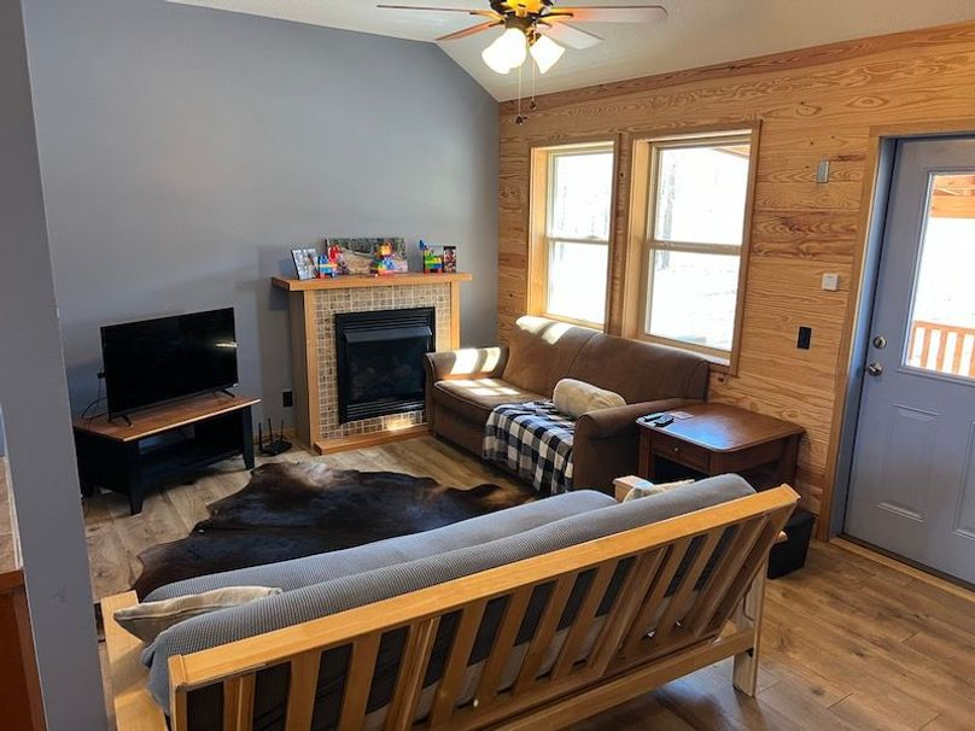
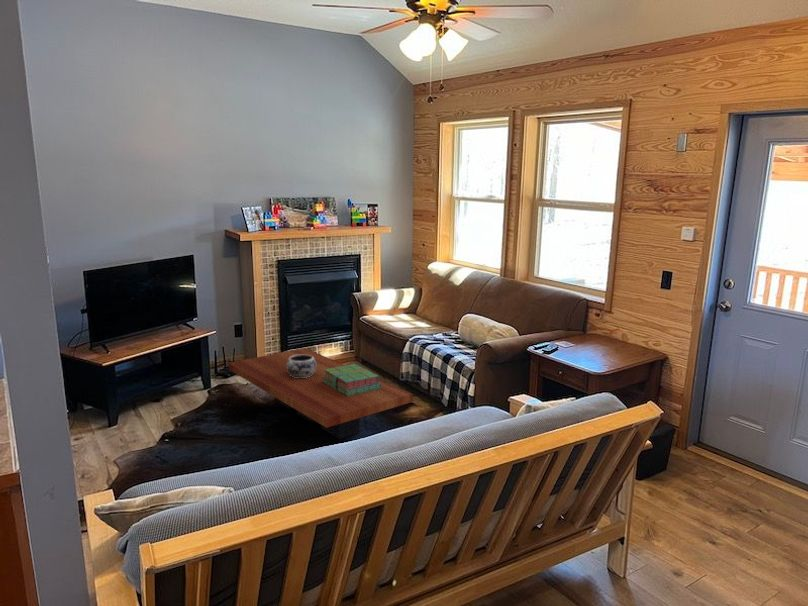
+ coffee table (314, 396)
+ decorative bowl (301, 365)
+ stack of books (351, 378)
